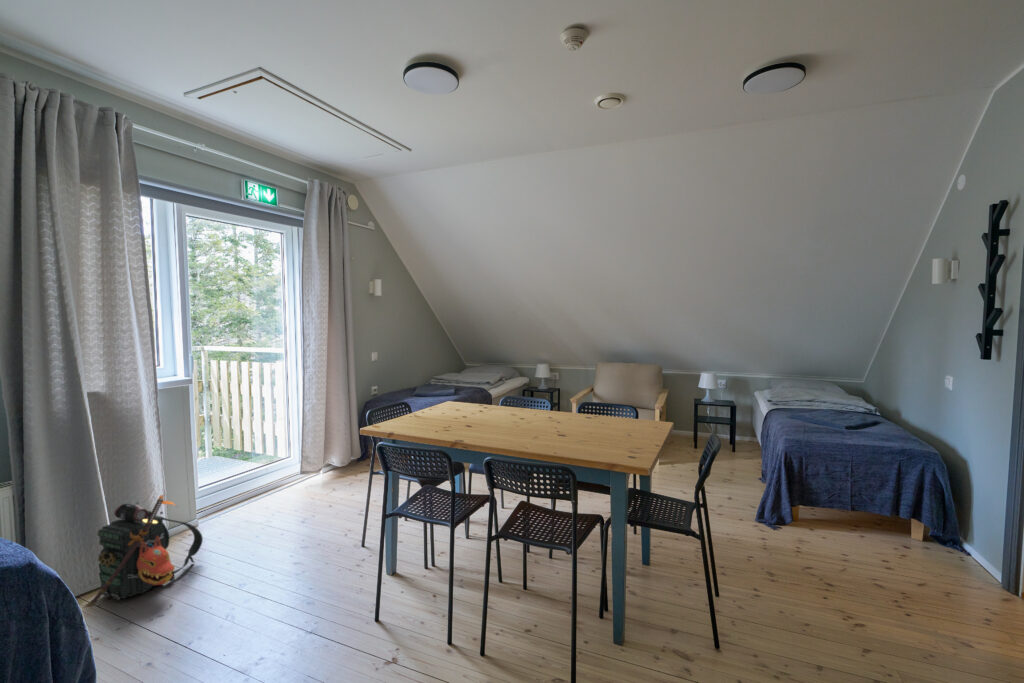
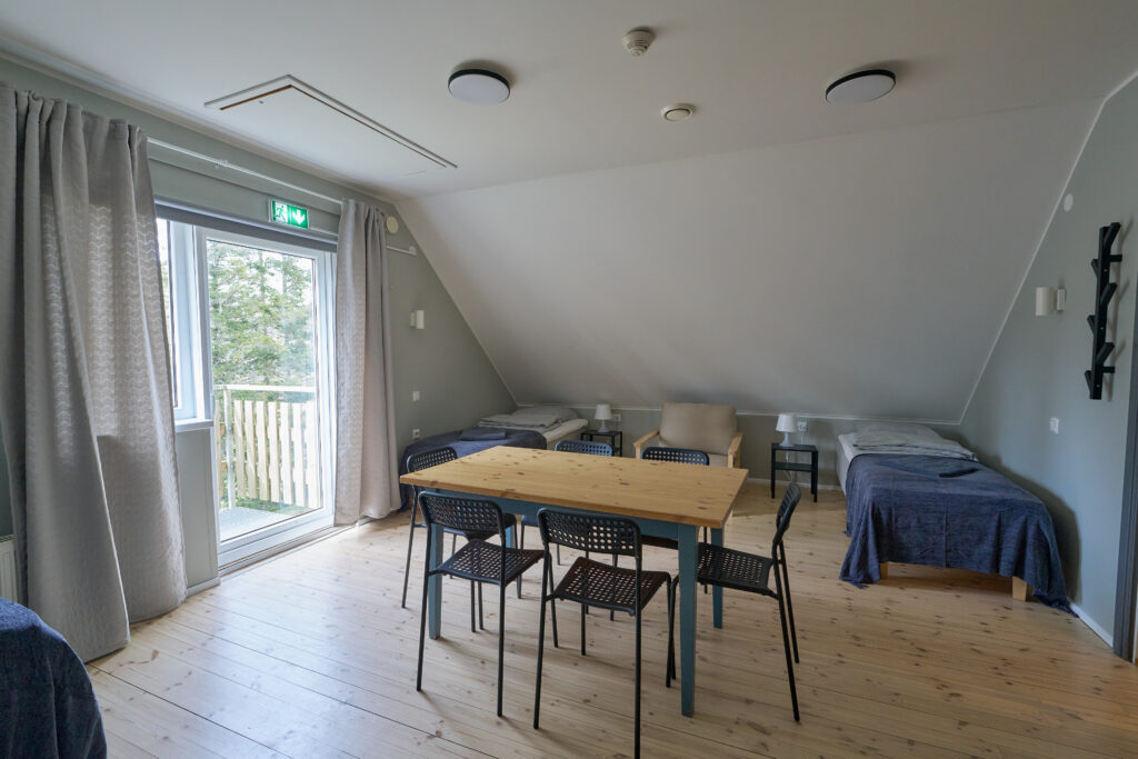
- backpack (148, 539)
